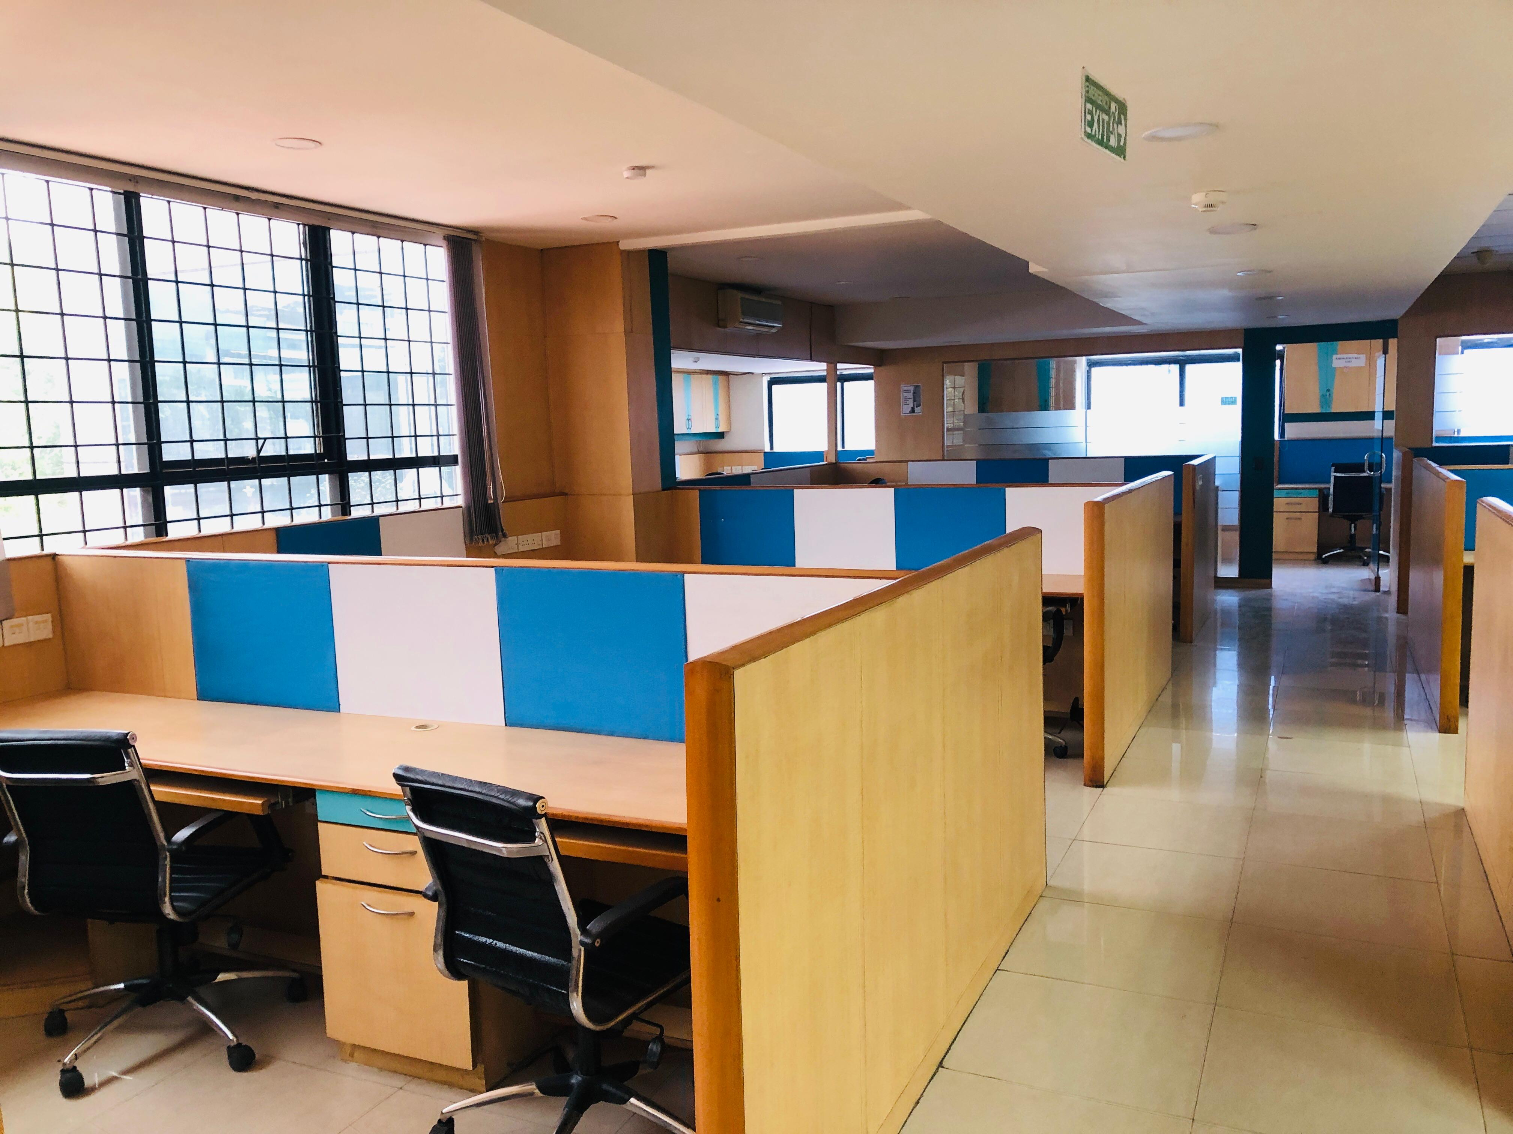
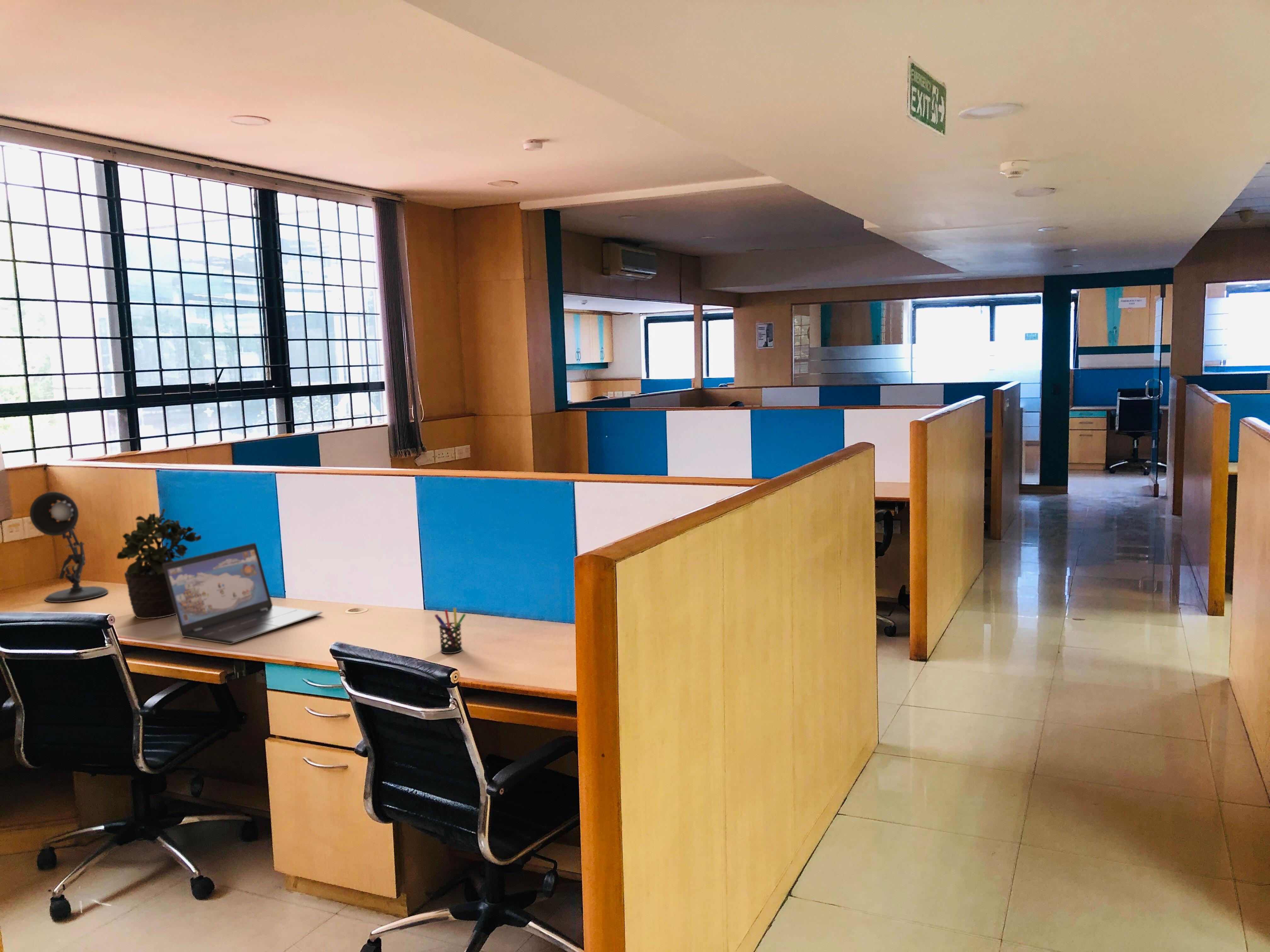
+ laptop (245, 590)
+ potted plant (159, 561)
+ desk lamp (70, 542)
+ pen holder (452, 629)
